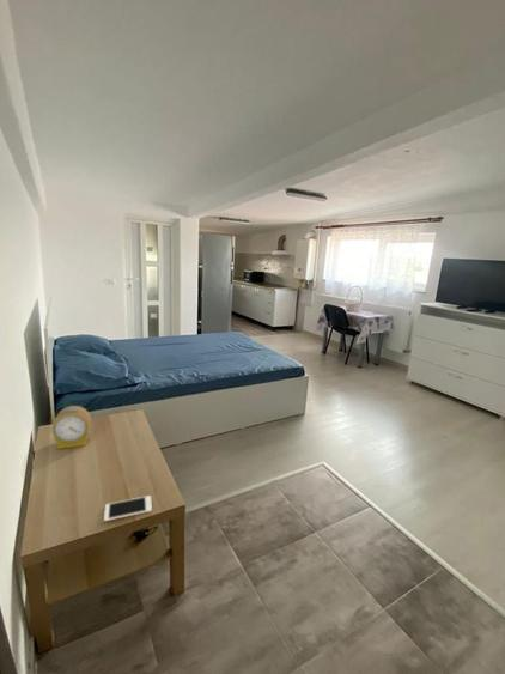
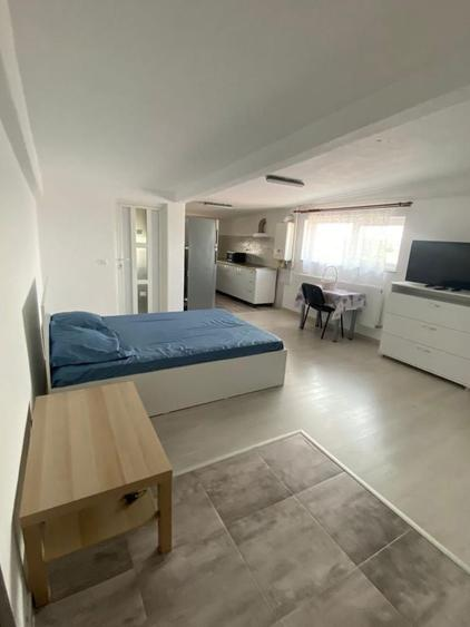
- cell phone (128, 508)
- alarm clock (72, 425)
